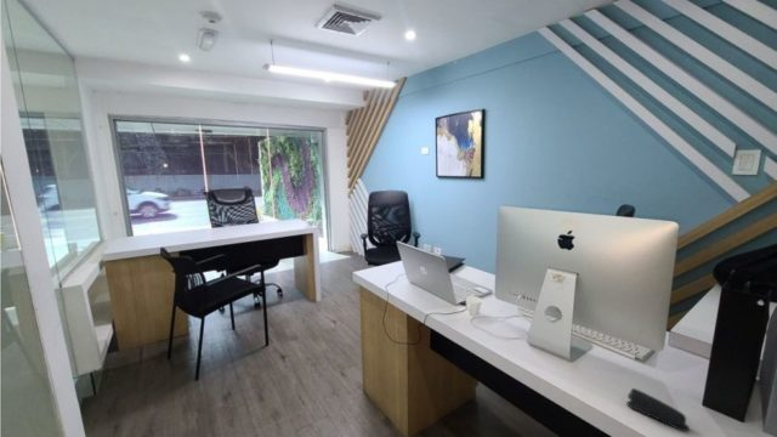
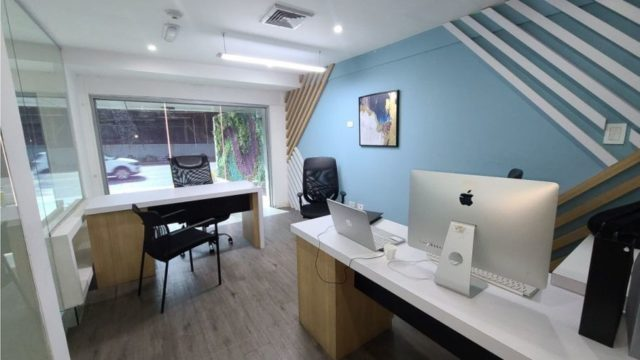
- stapler (657, 408)
